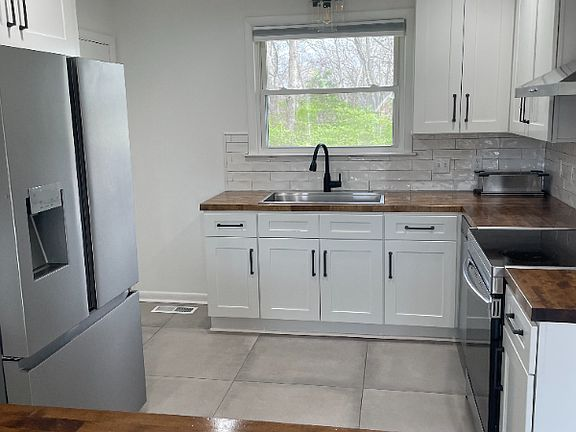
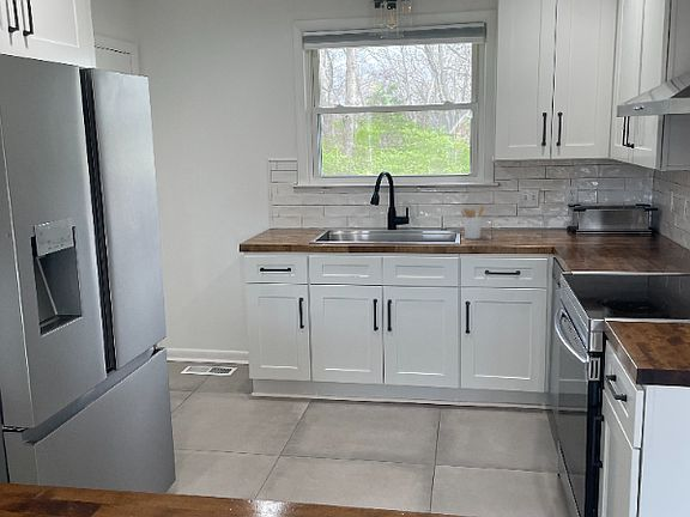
+ utensil holder (471, 221)
